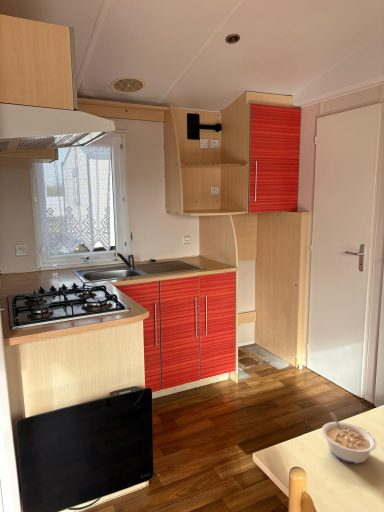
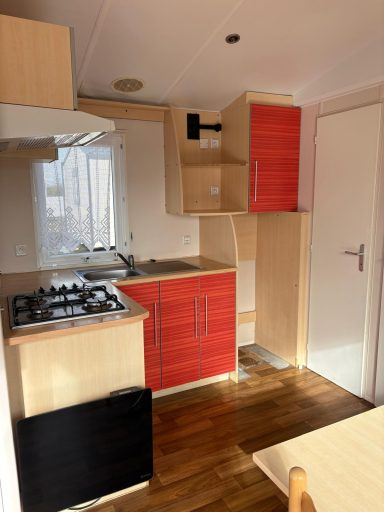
- legume (346, 441)
